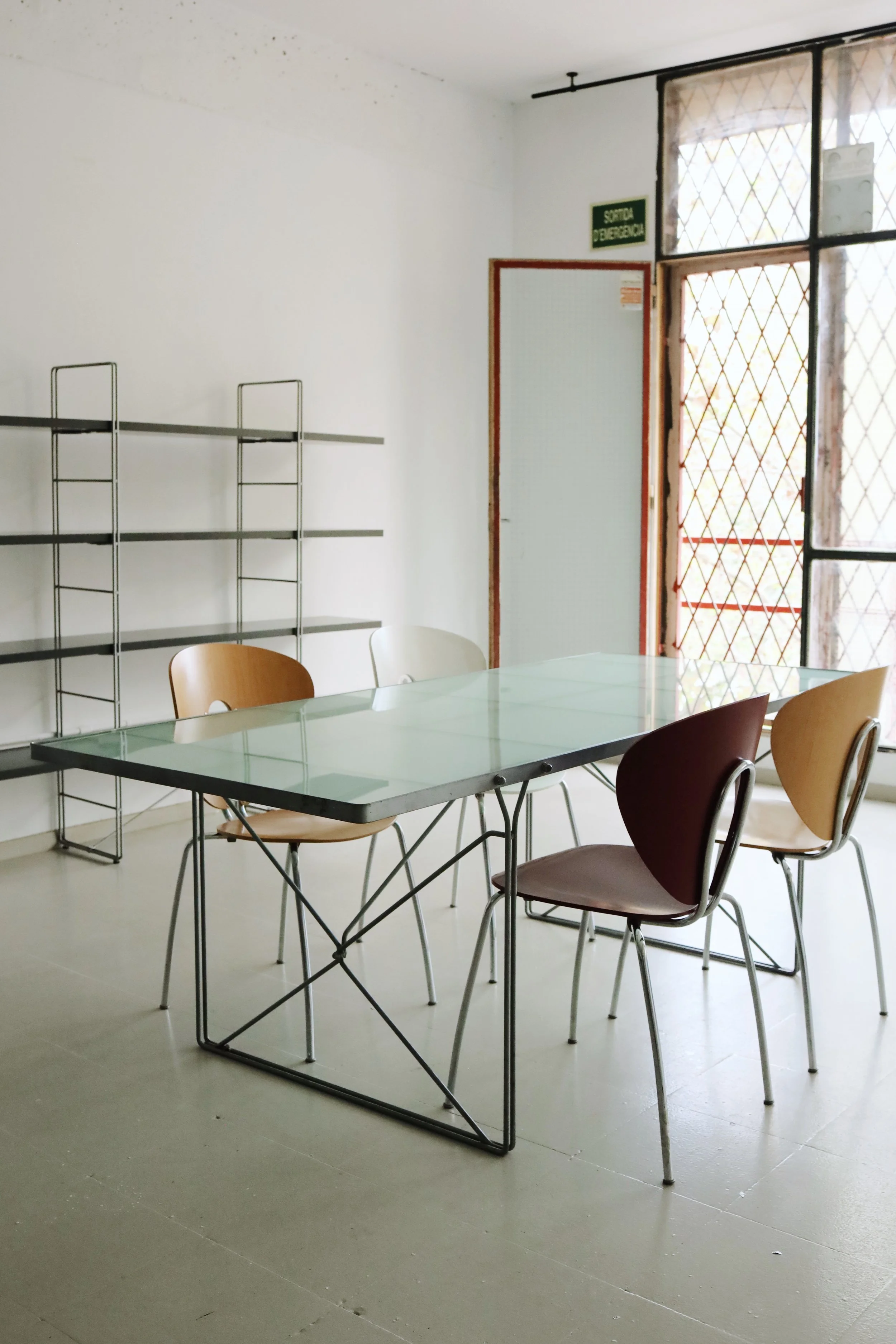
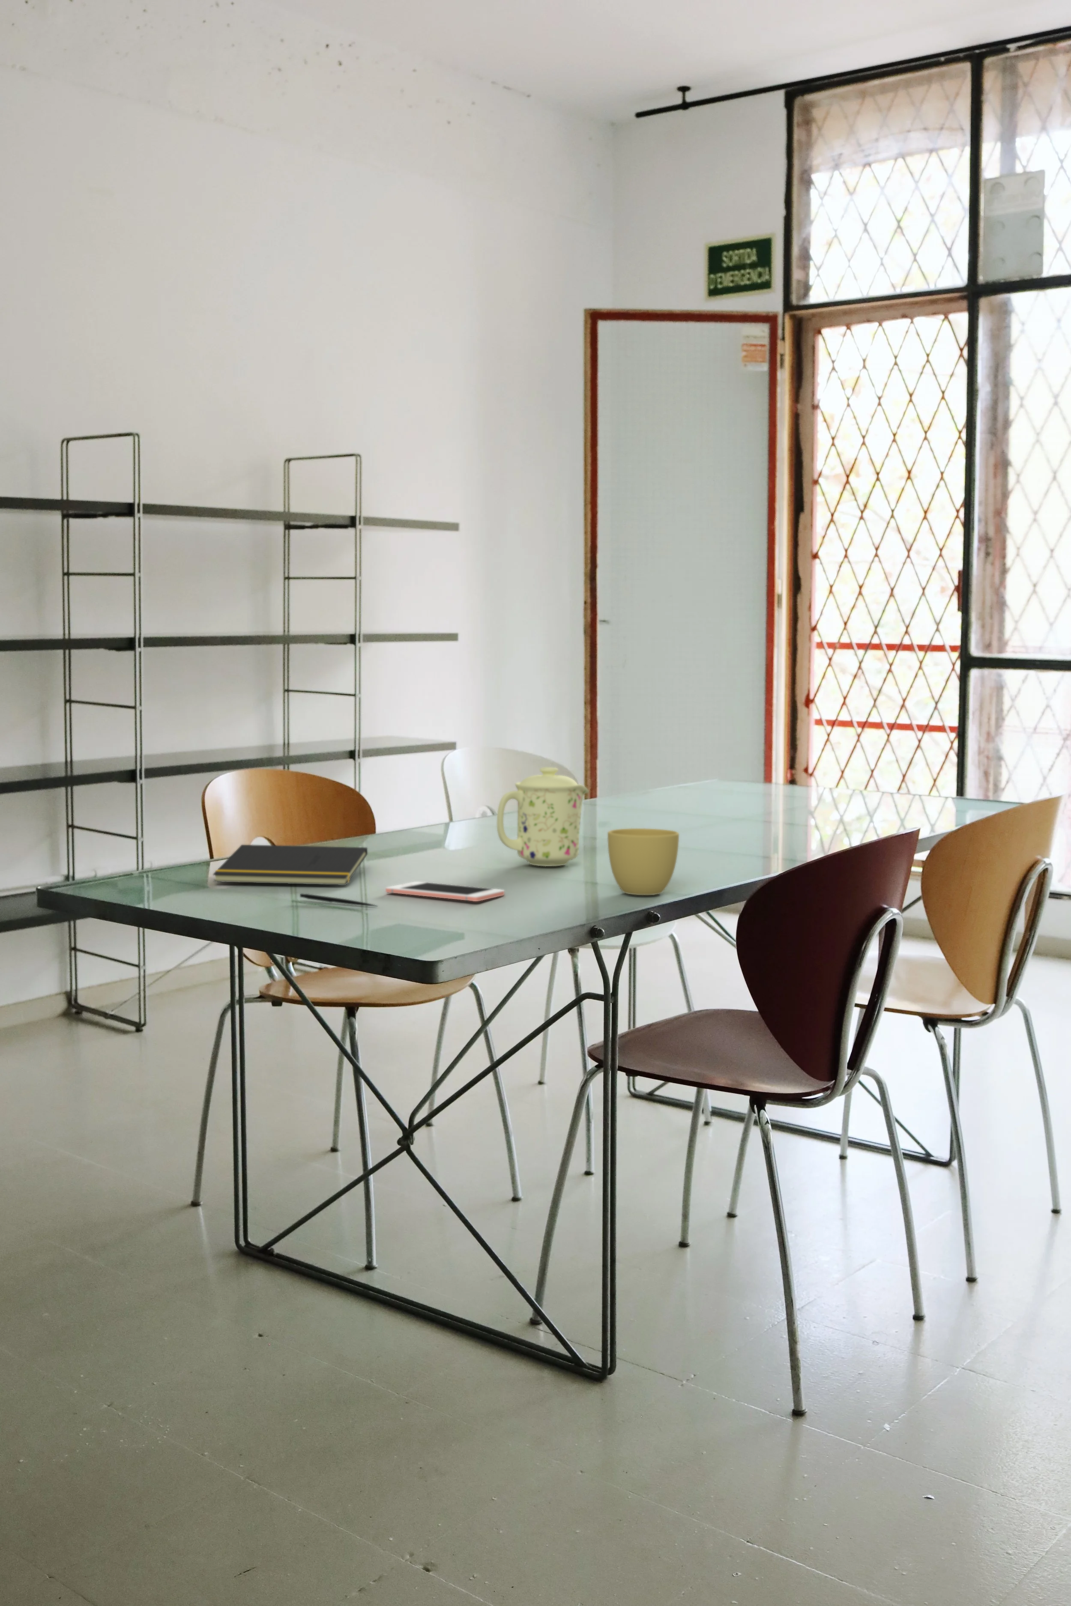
+ notepad (292, 864)
+ pen (338, 900)
+ cell phone (445, 891)
+ mug (543, 816)
+ cup (638, 860)
